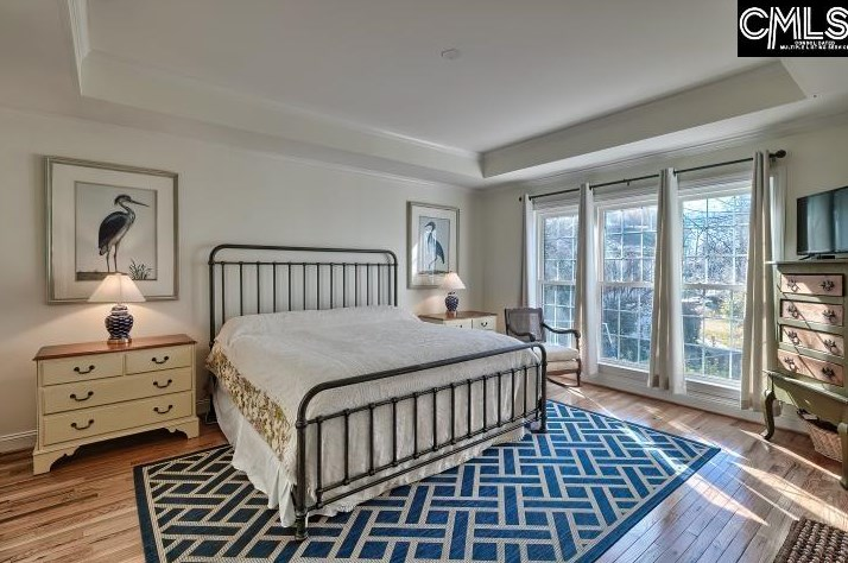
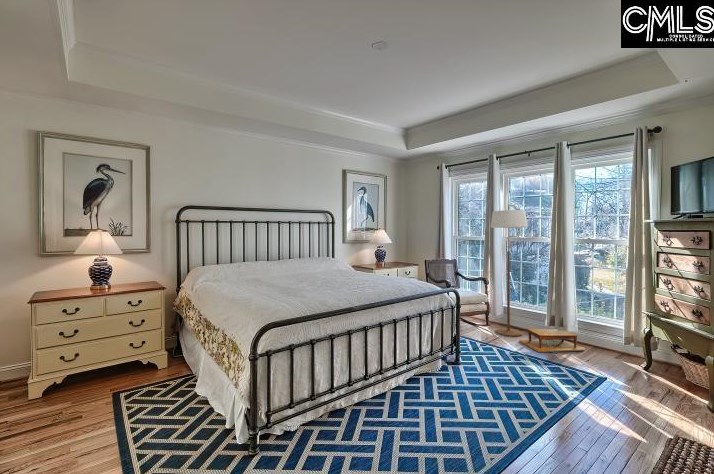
+ floor lamp (509, 268)
+ footstool (550, 337)
